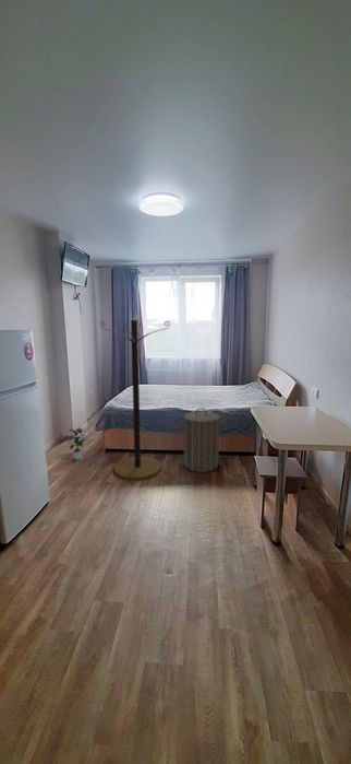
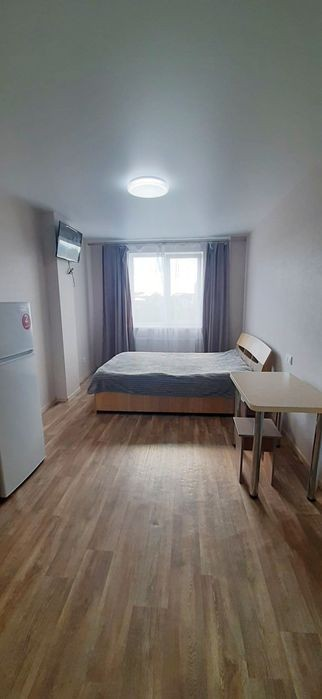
- laundry hamper (201, 436)
- potted plant (76, 442)
- coat rack (135, 396)
